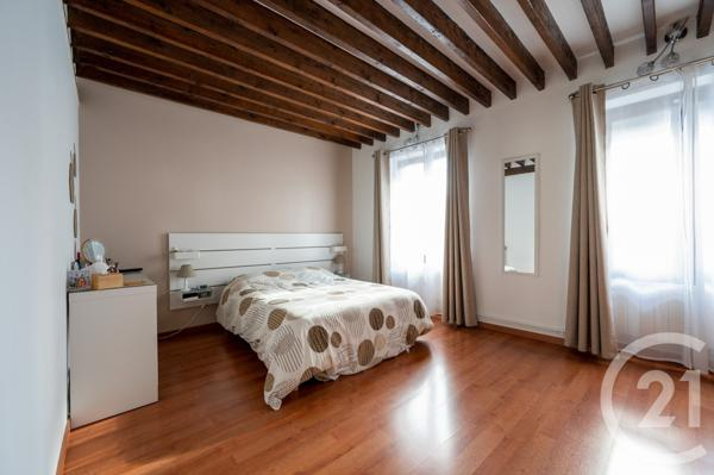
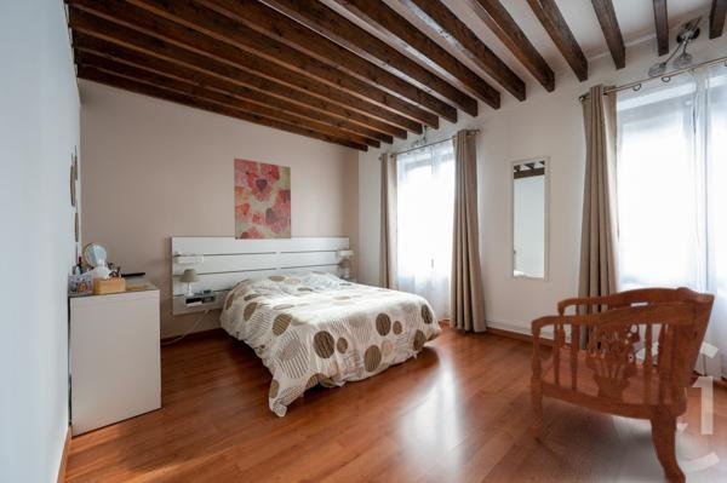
+ armchair (618, 361)
+ wall art (264, 201)
